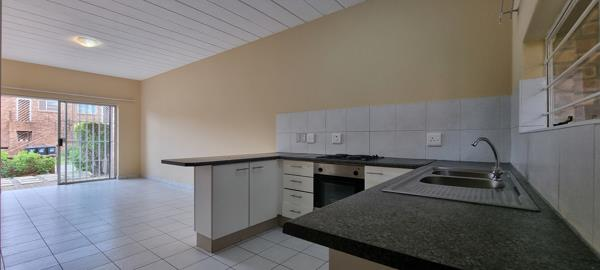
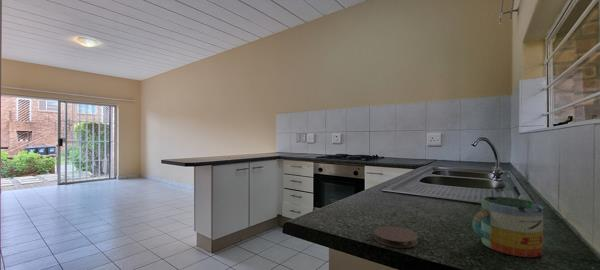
+ coaster (395, 236)
+ mug (503, 224)
